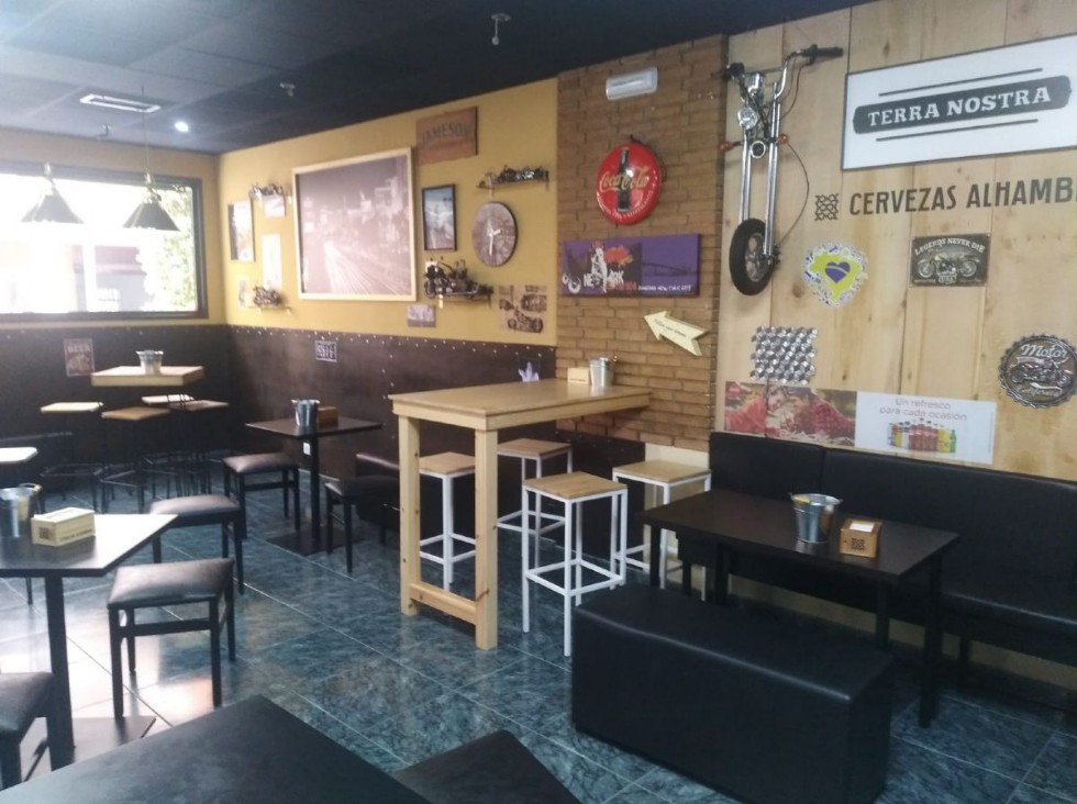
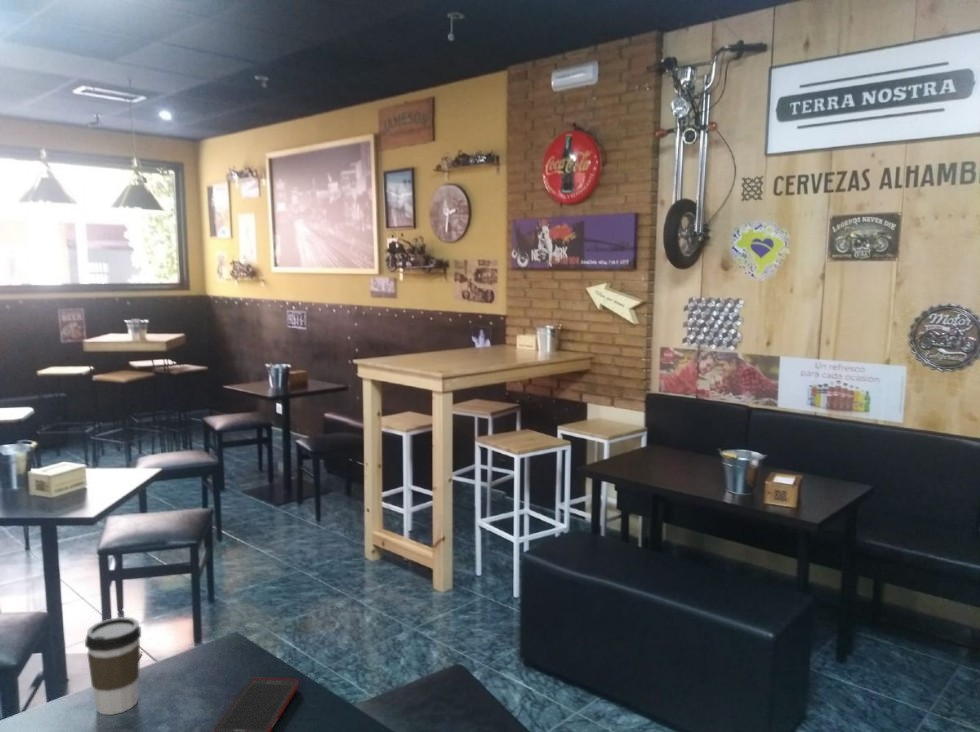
+ cell phone (258, 707)
+ coffee cup (115, 666)
